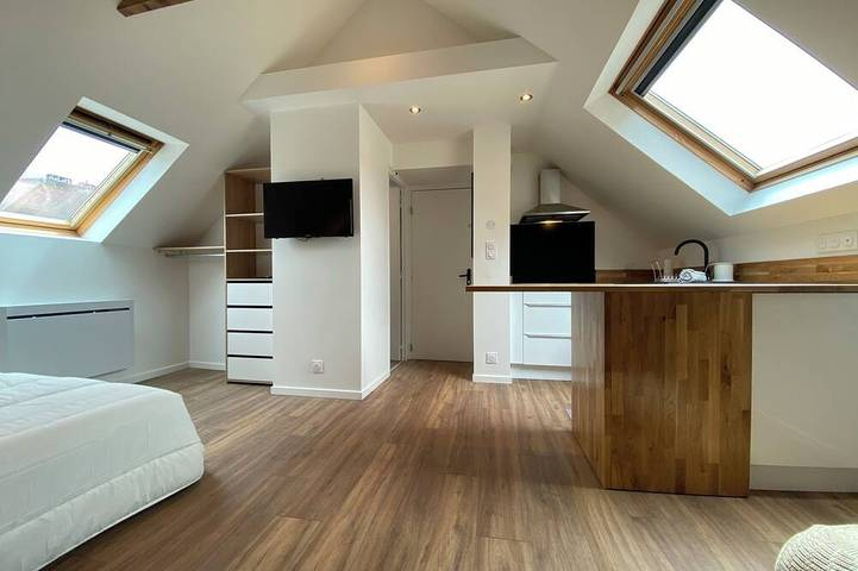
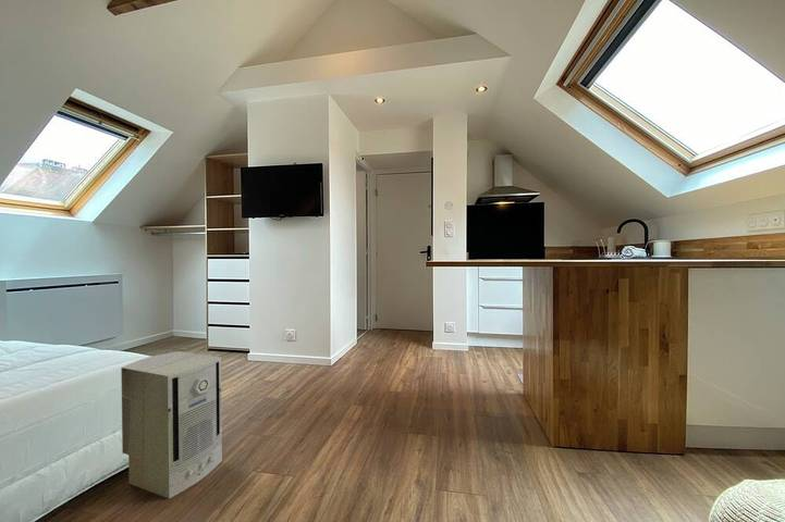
+ air purifier (173, 415)
